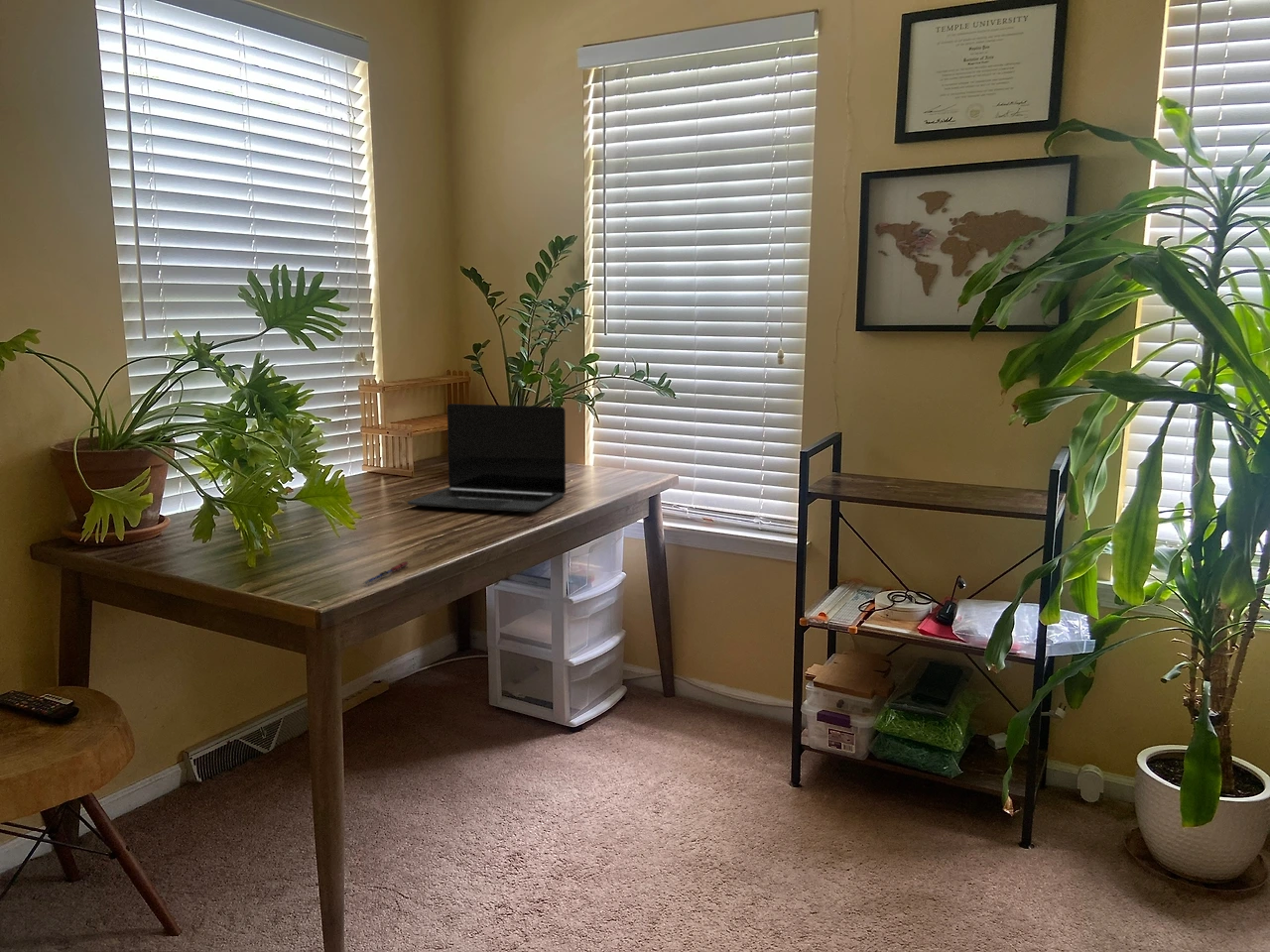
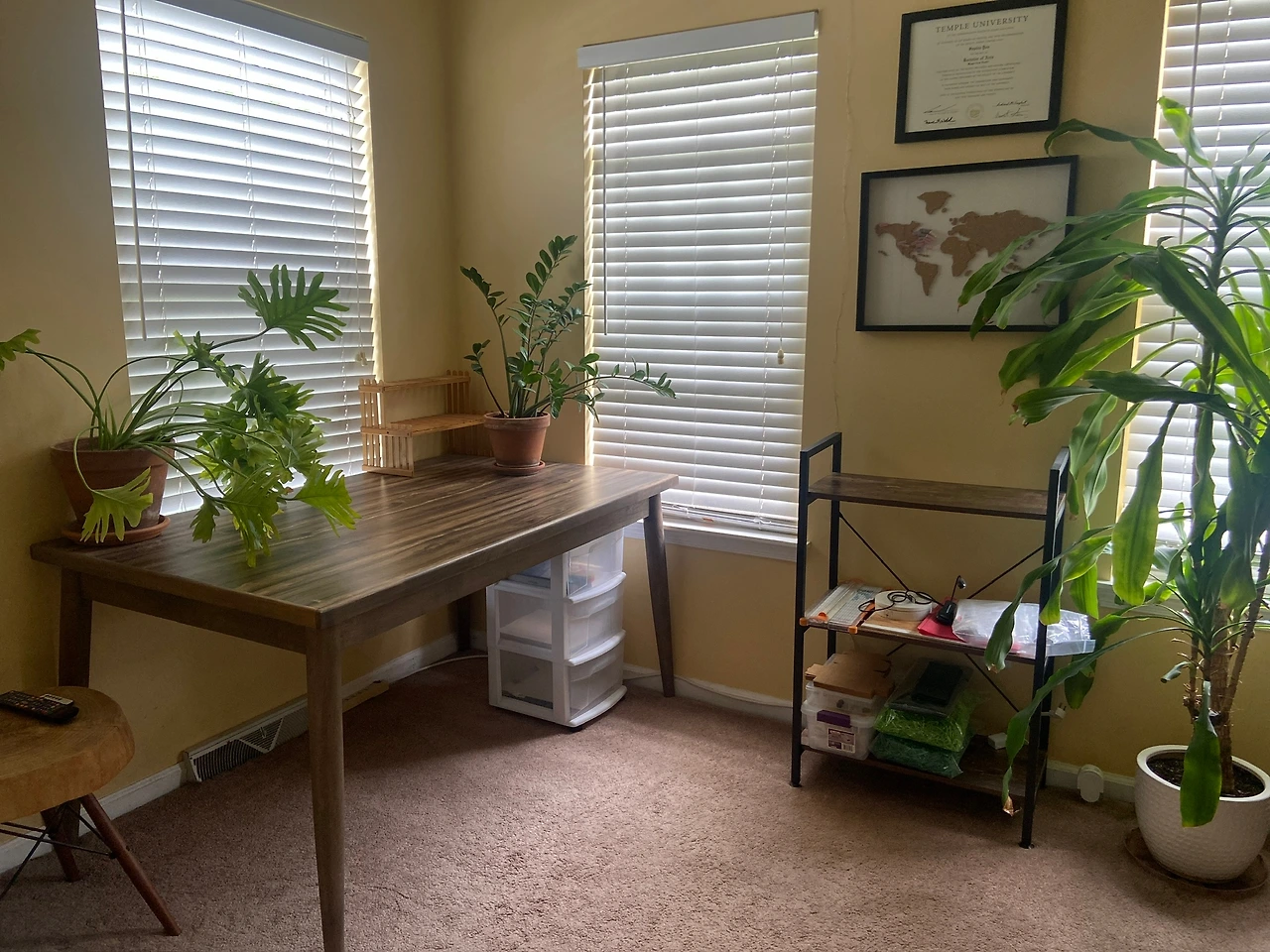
- laptop (487, 455)
- pen (386, 571)
